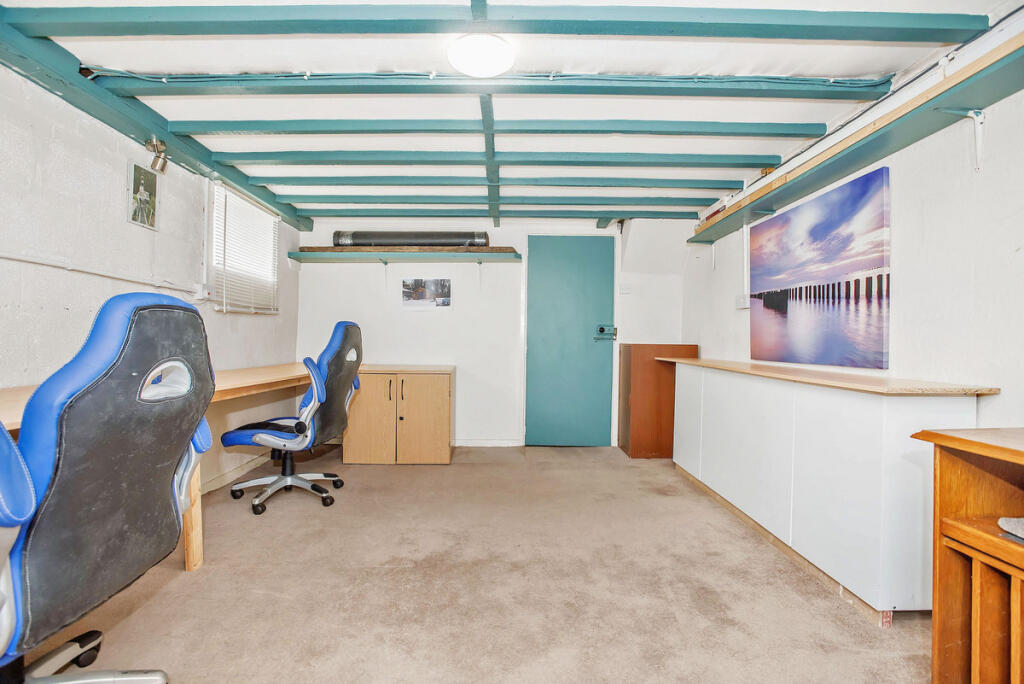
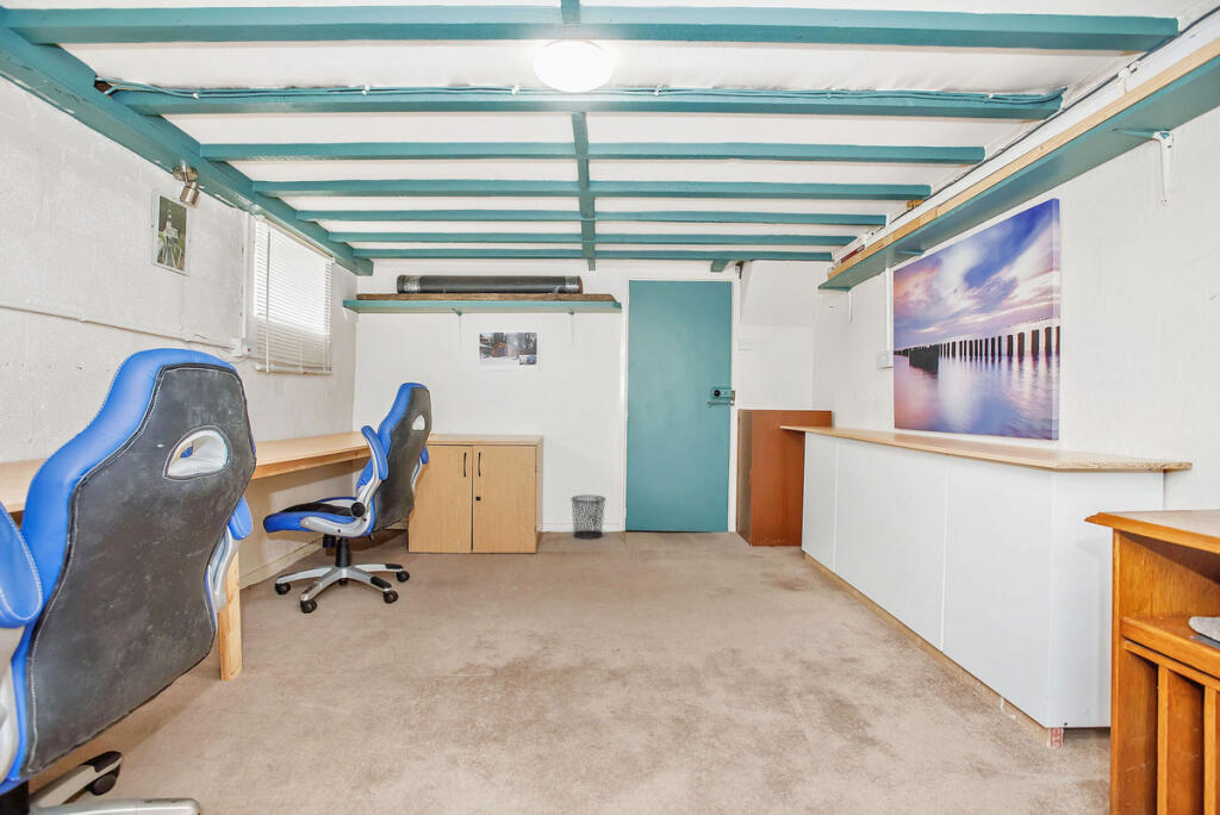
+ waste bin (589, 516)
